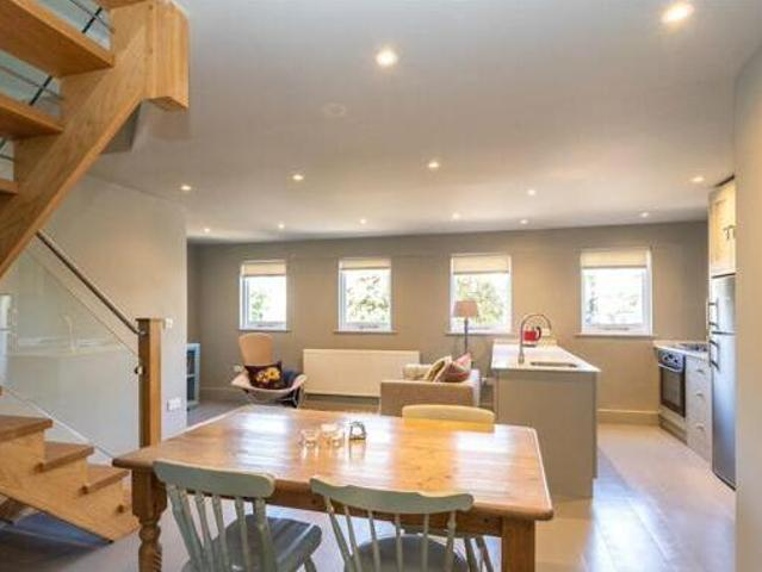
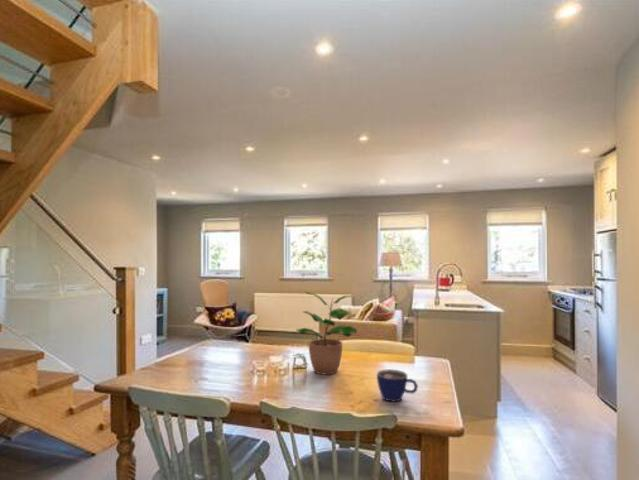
+ potted plant (328, 331)
+ cup (397, 386)
